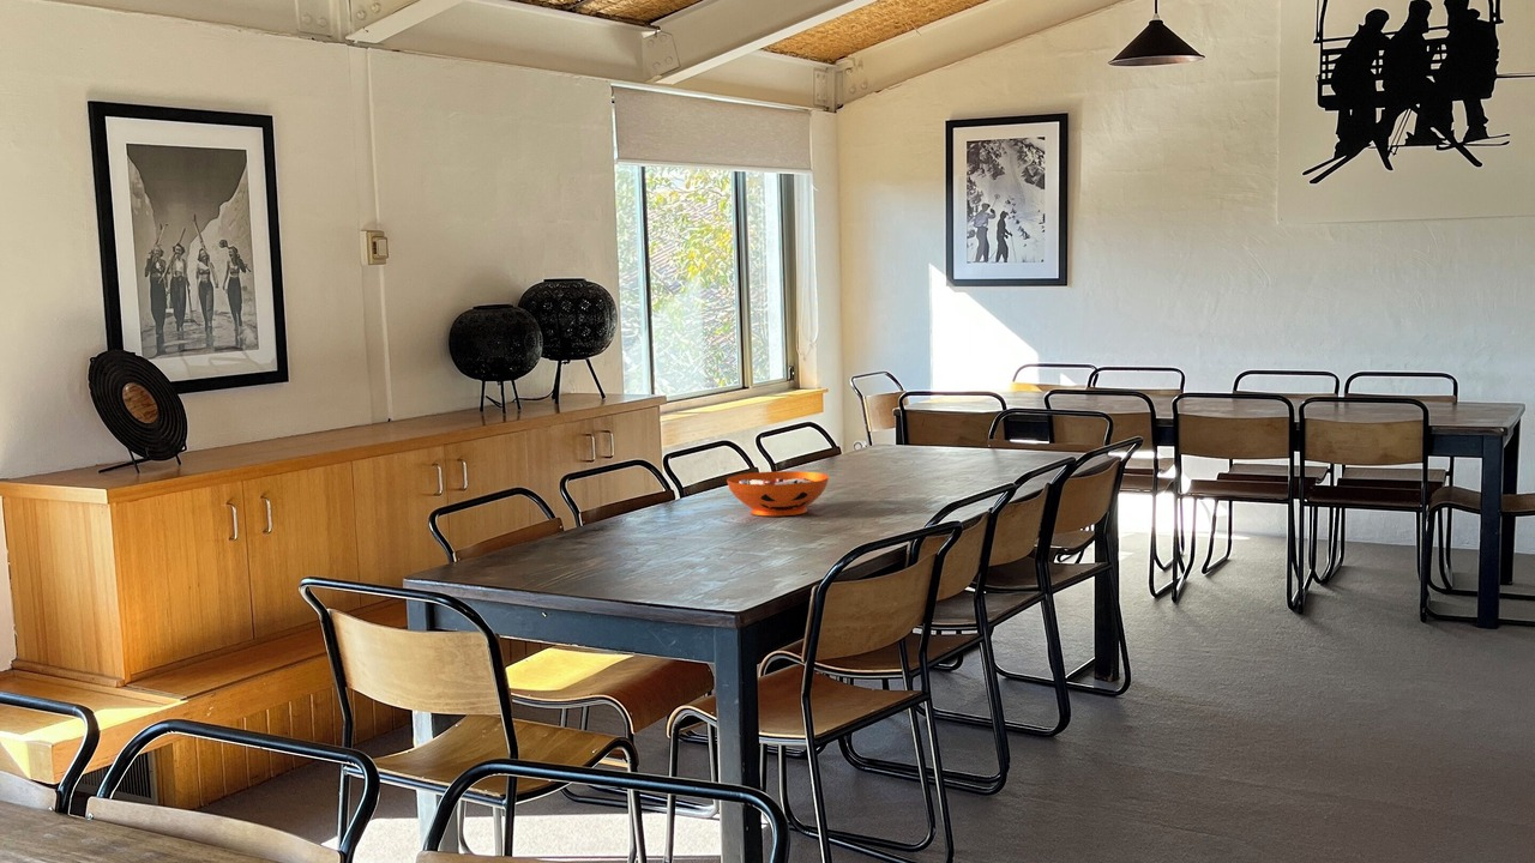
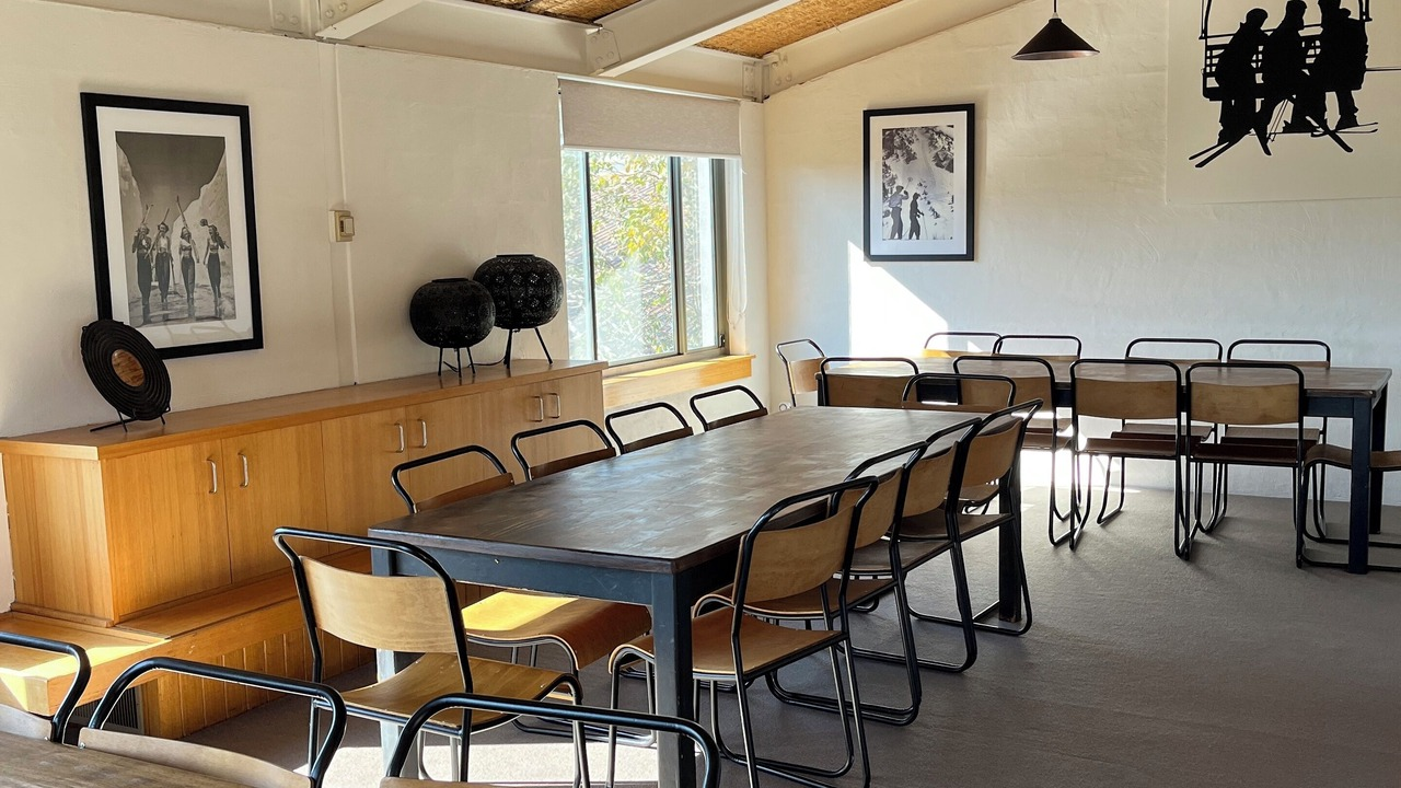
- decorative bowl (778, 494)
